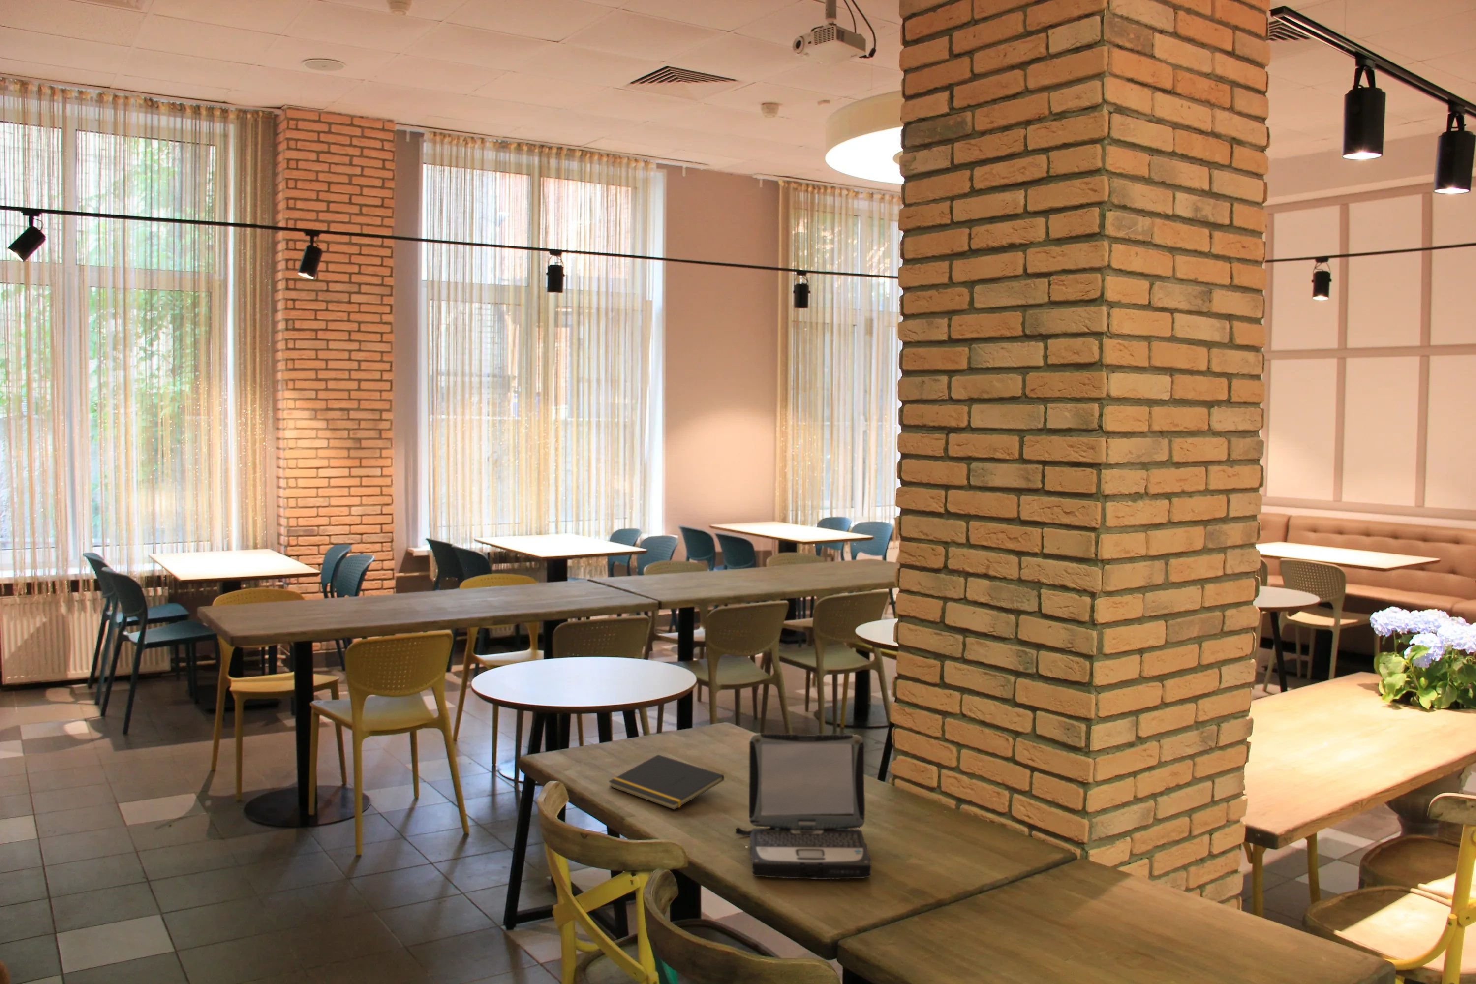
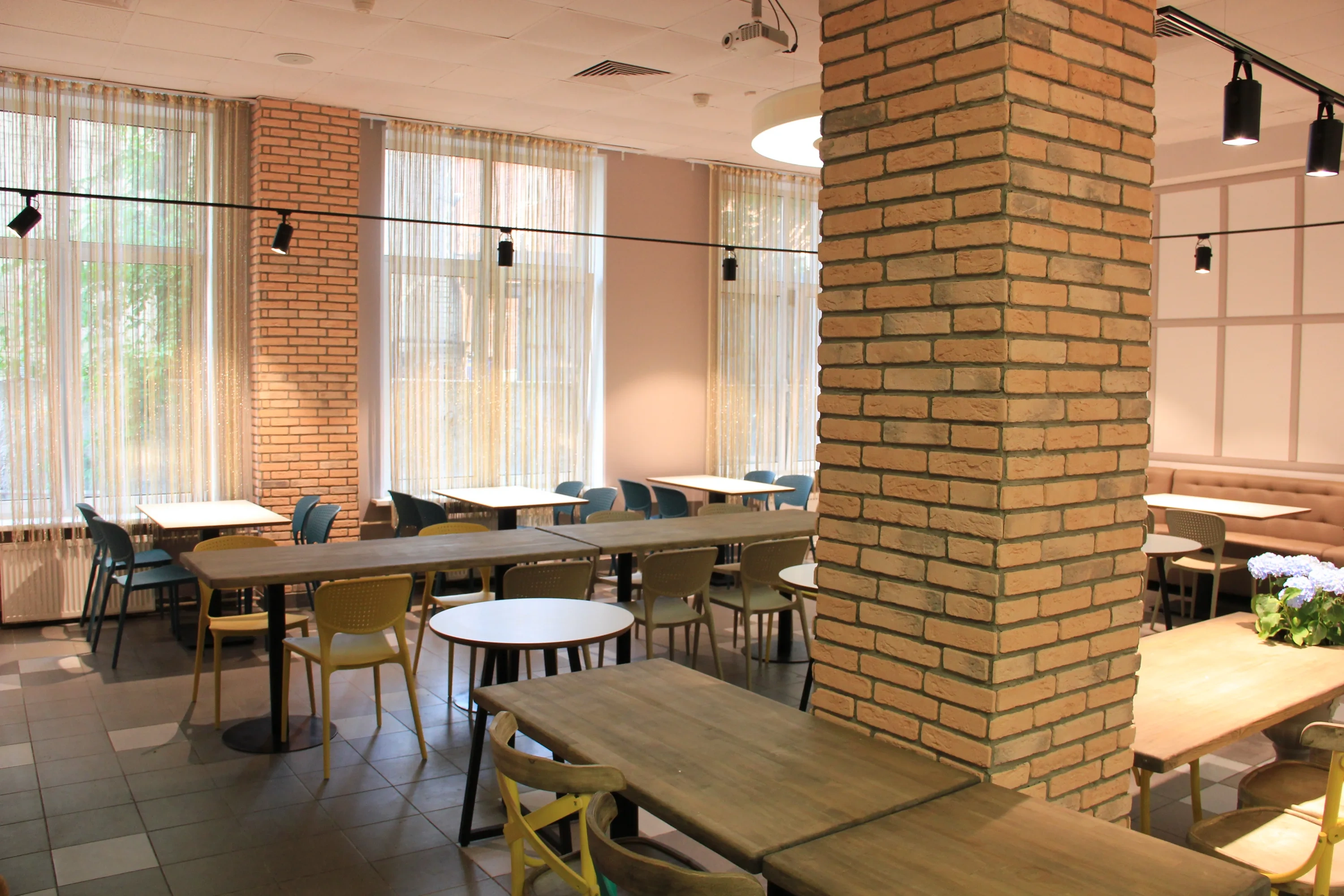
- laptop (806, 801)
- notepad (666, 781)
